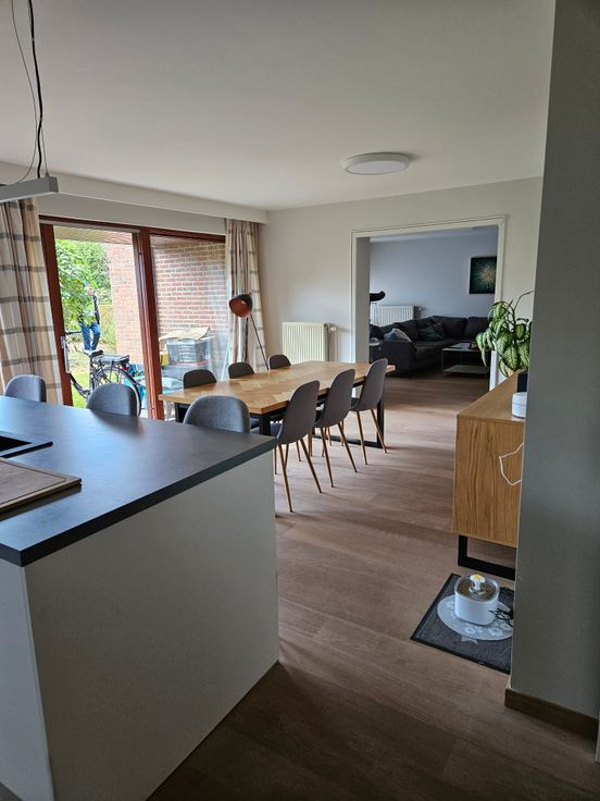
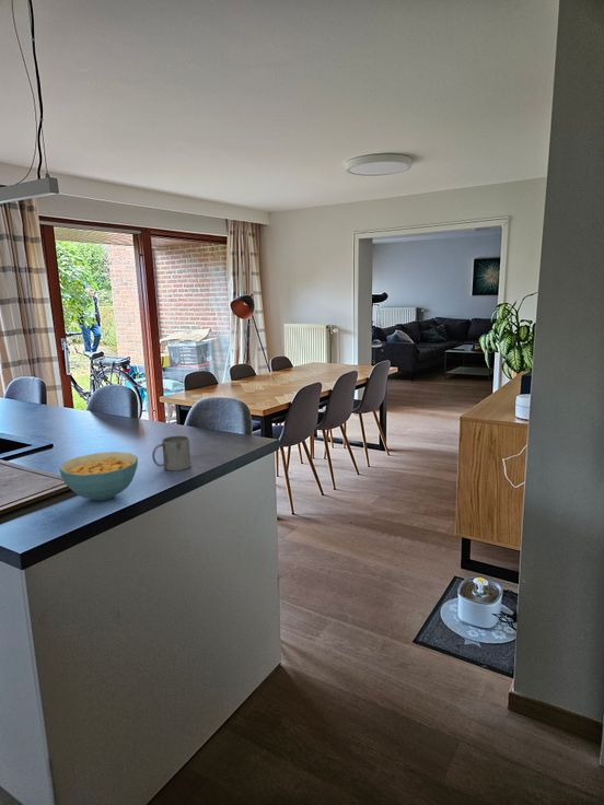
+ cereal bowl (101, 479)
+ mug (171, 453)
